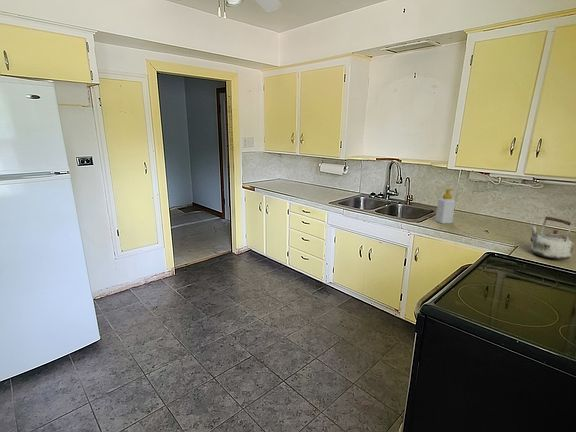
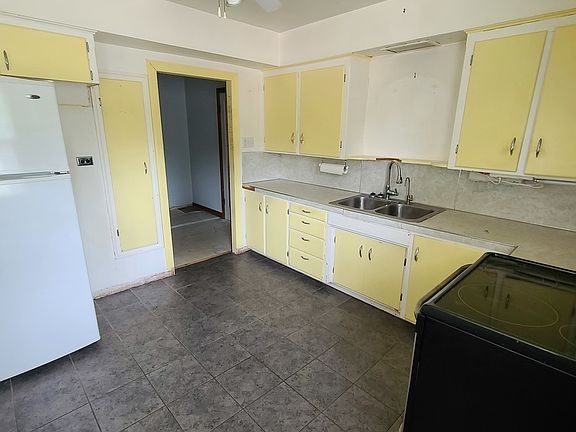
- soap bottle (445, 205)
- kettle (549, 236)
